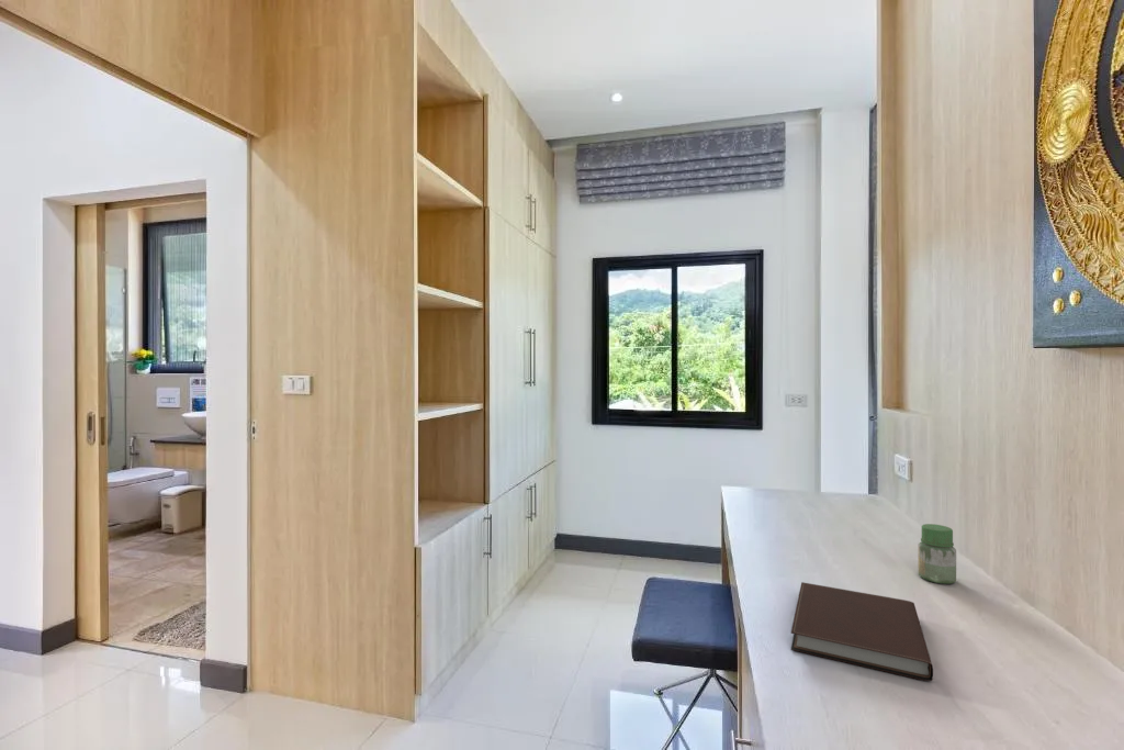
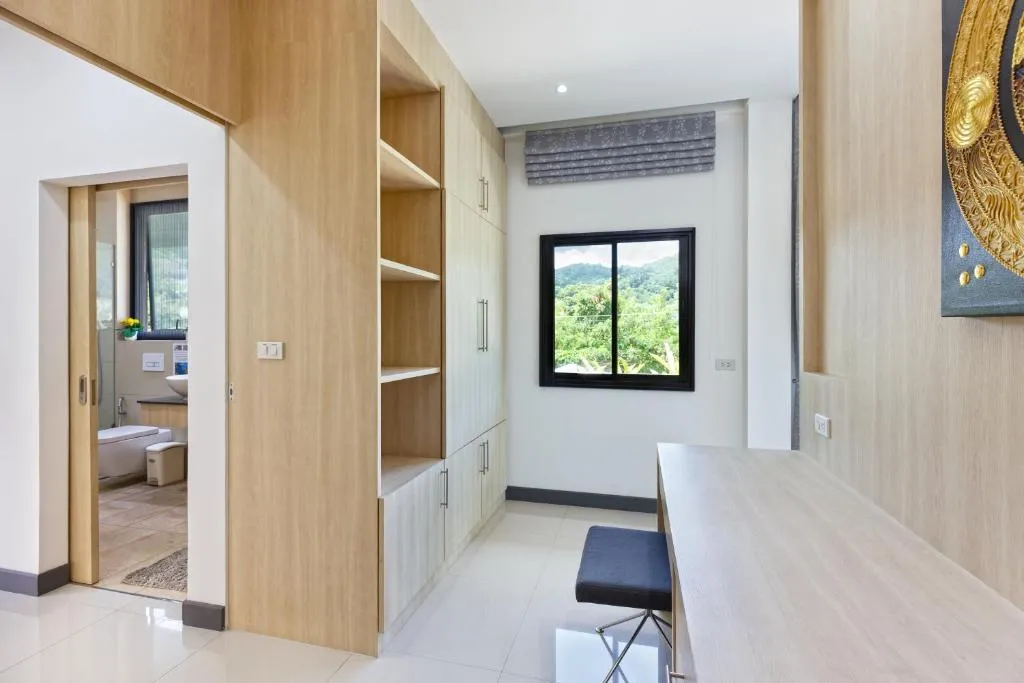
- notebook (856, 624)
- jar (936, 552)
